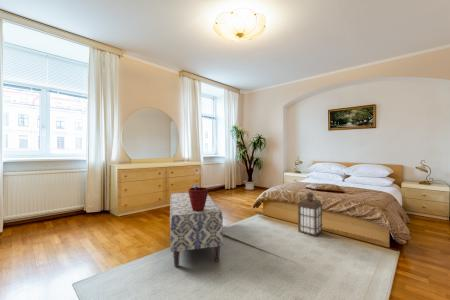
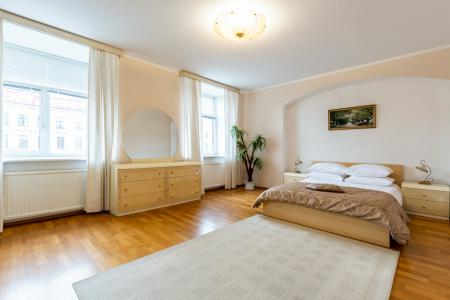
- lantern (310, 212)
- bench (192, 221)
- potted flower (198, 196)
